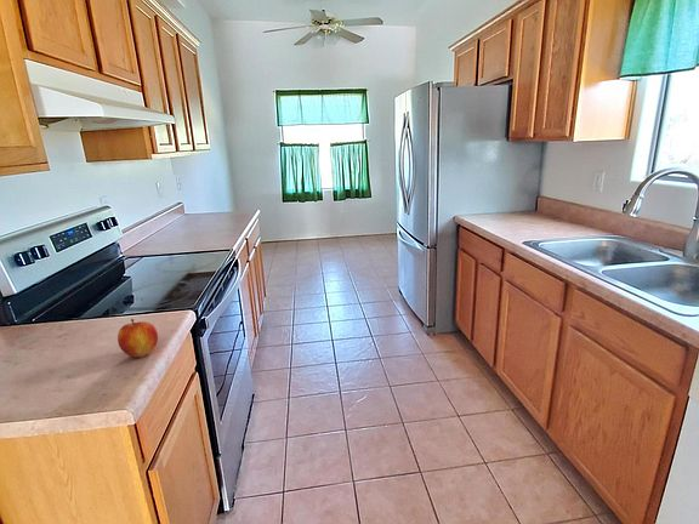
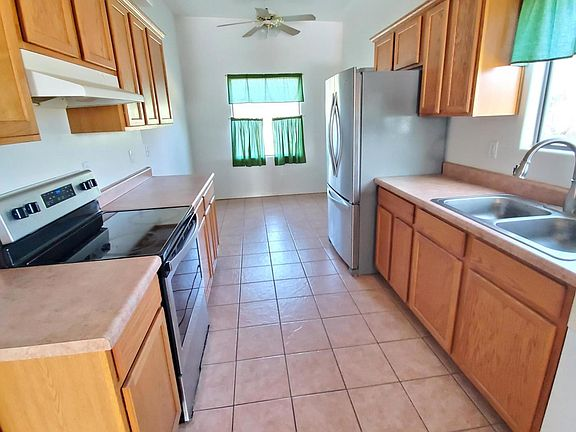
- apple (137, 336)
